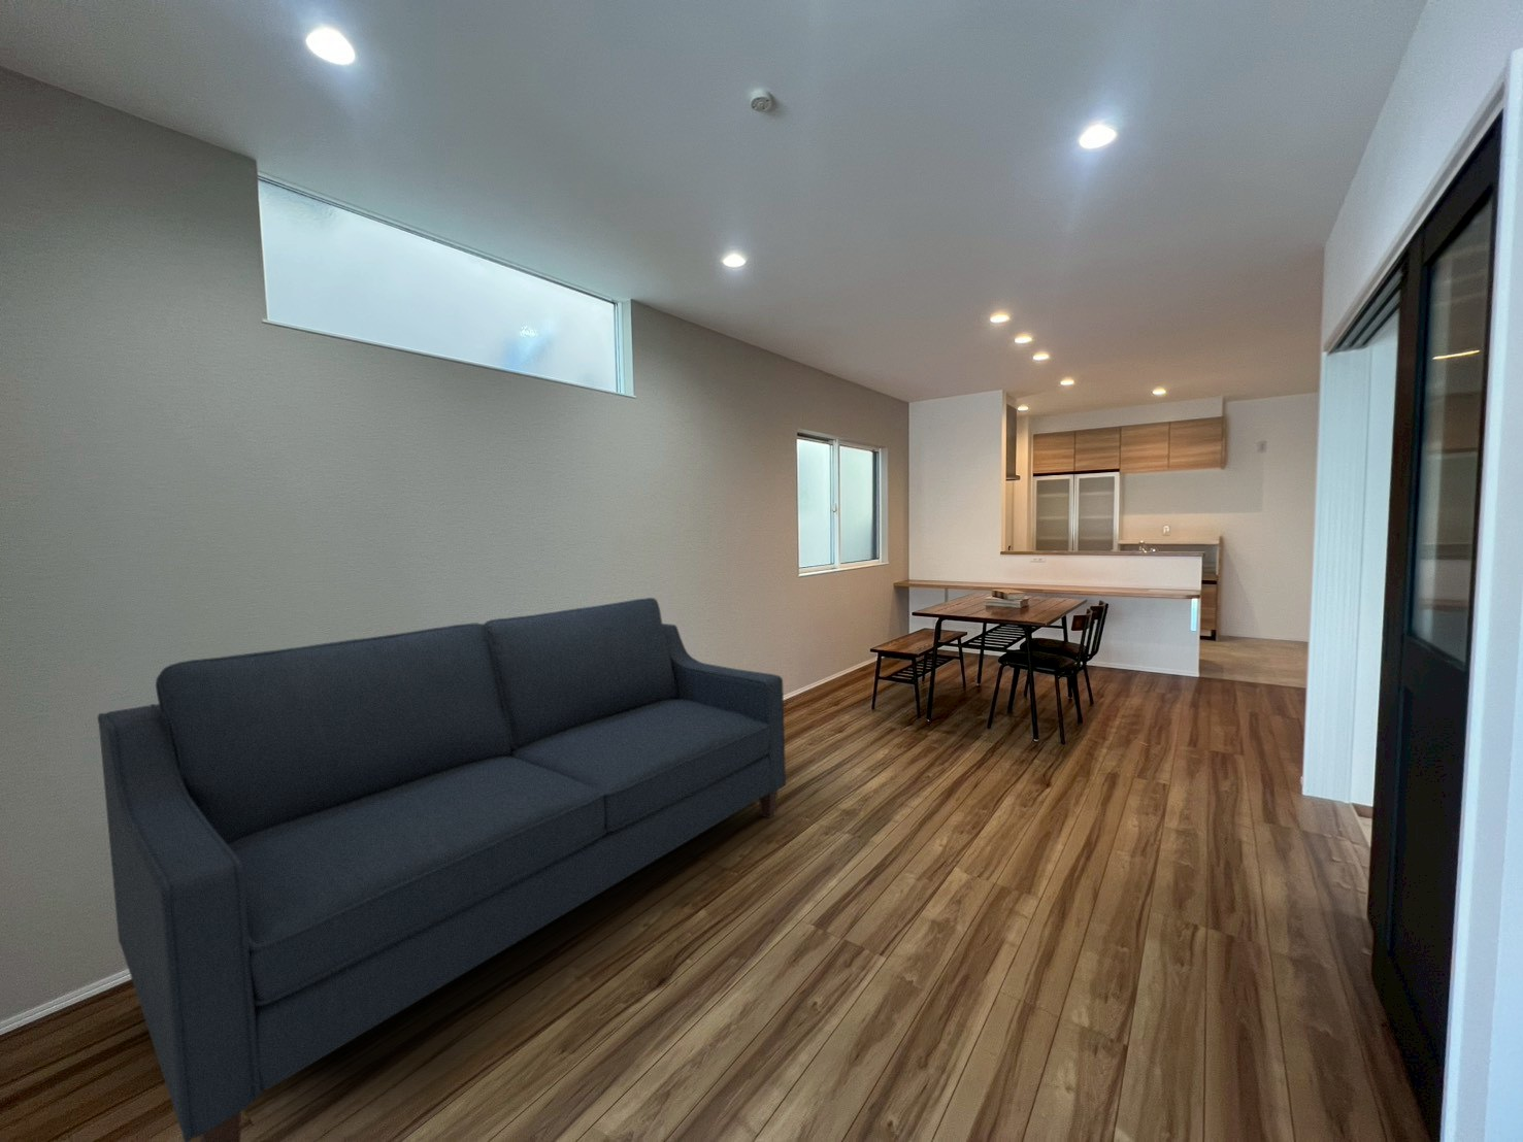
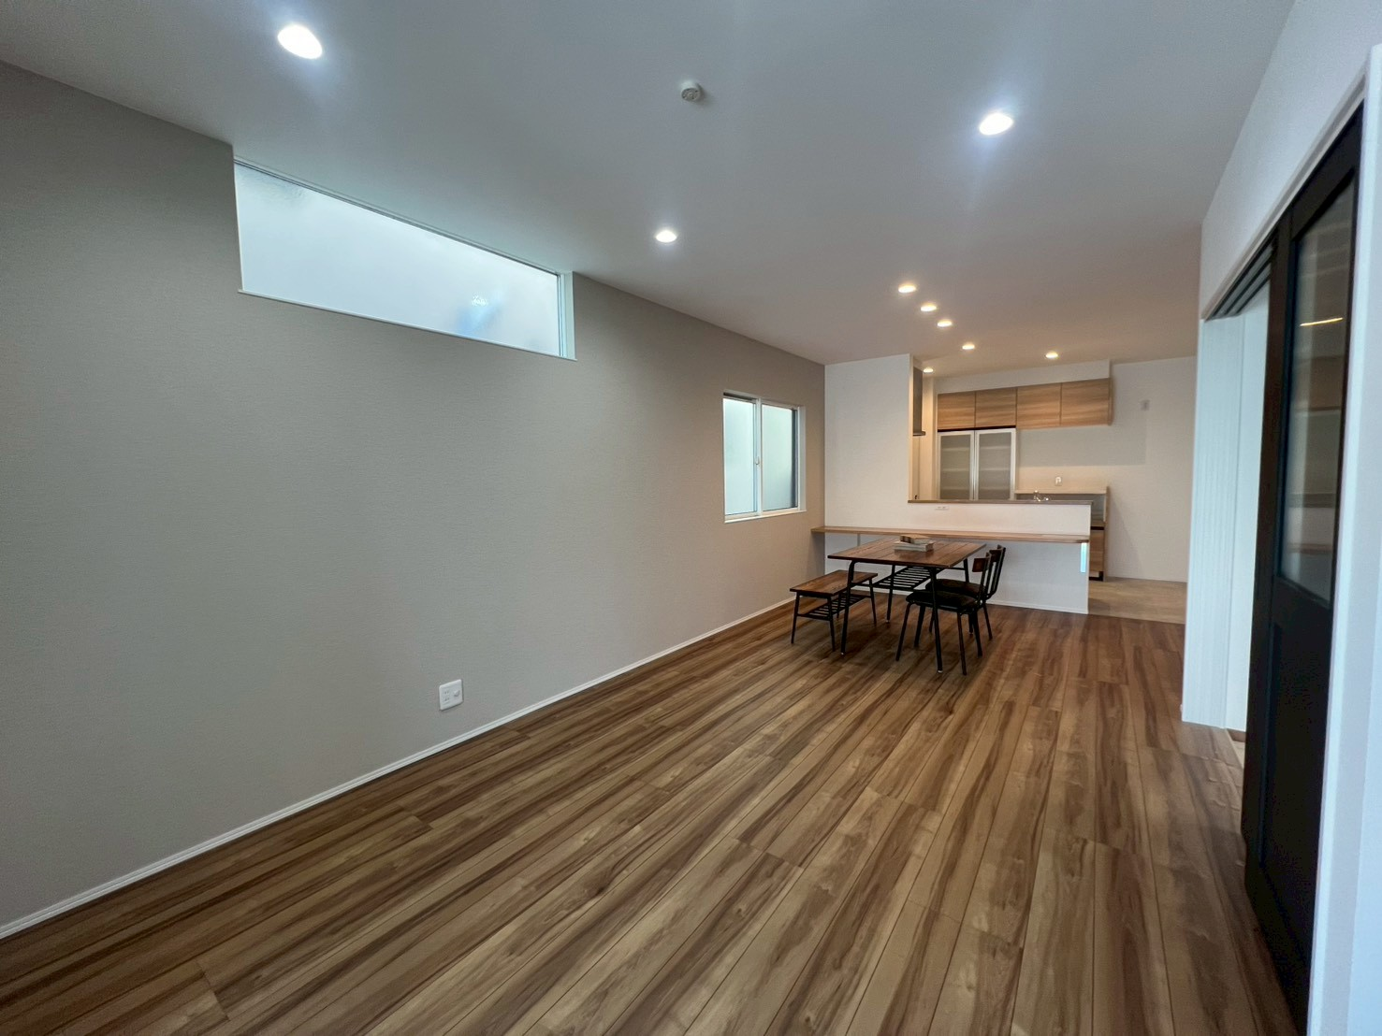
- sofa (523, 756)
